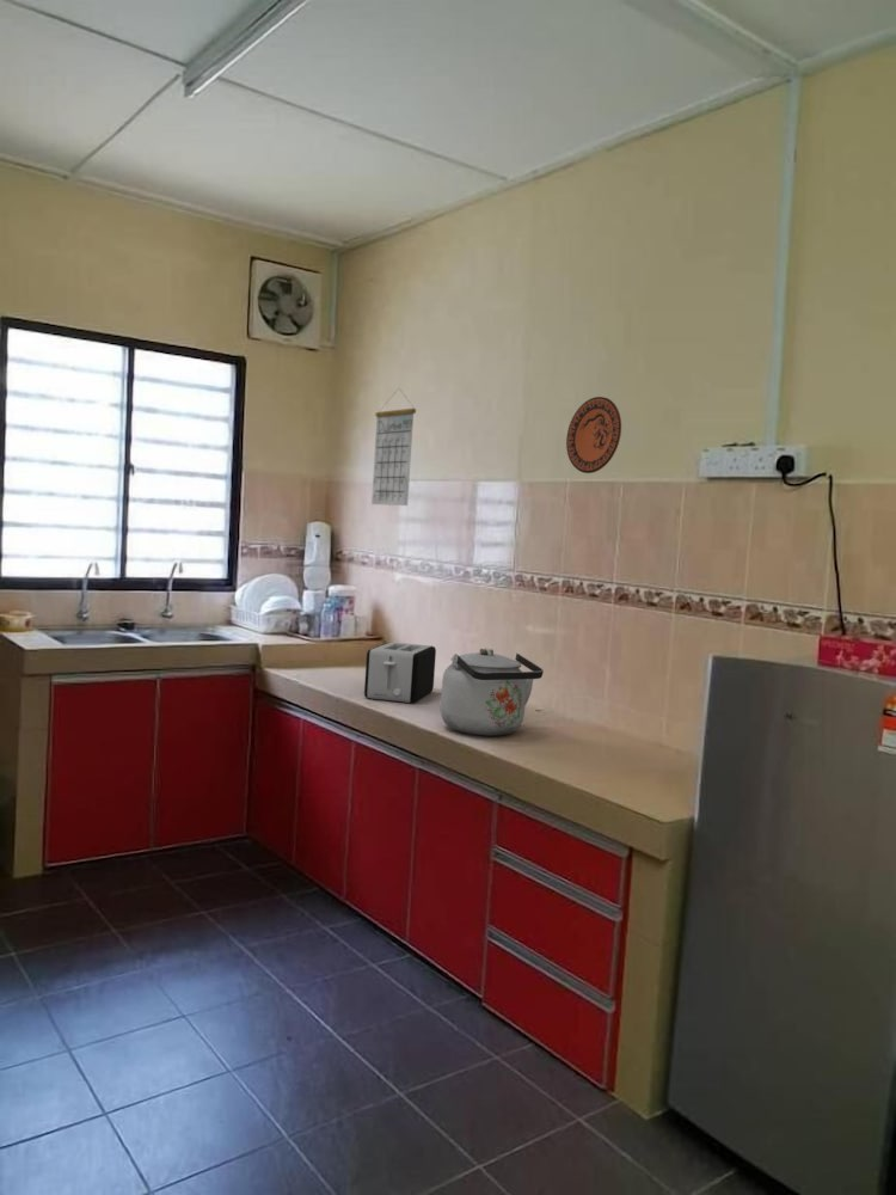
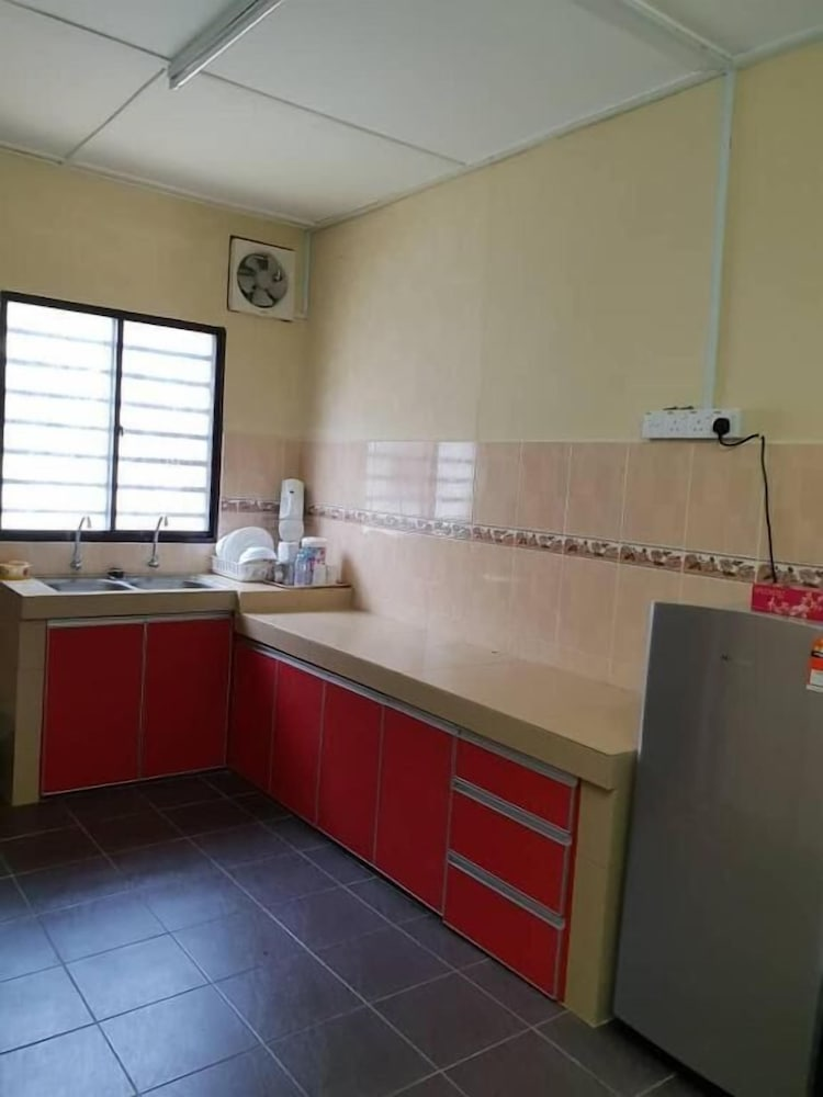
- kettle (493, 688)
- toaster (400, 670)
- calendar (393, 446)
- decorative plate (594, 435)
